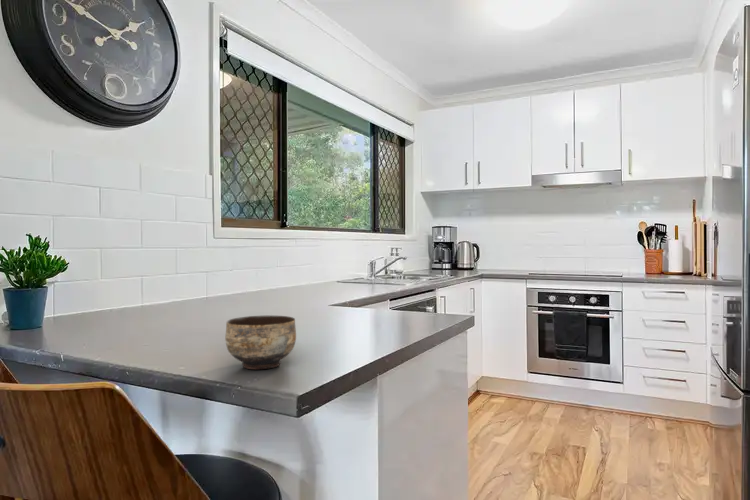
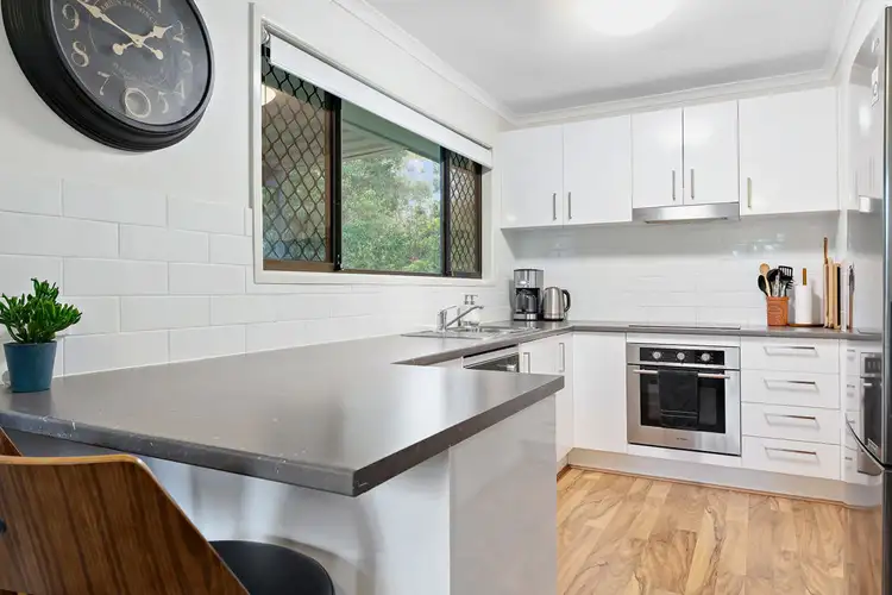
- ceramic bowl (261, 342)
